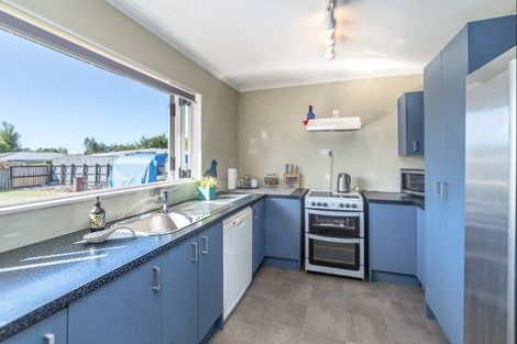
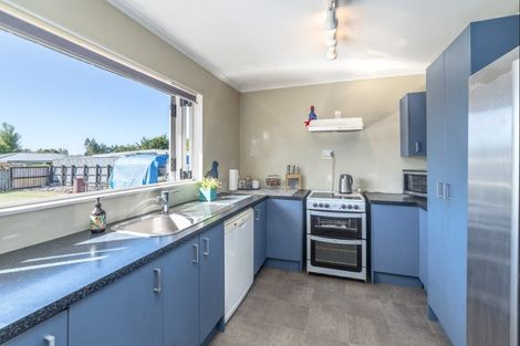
- spoon rest (110, 233)
